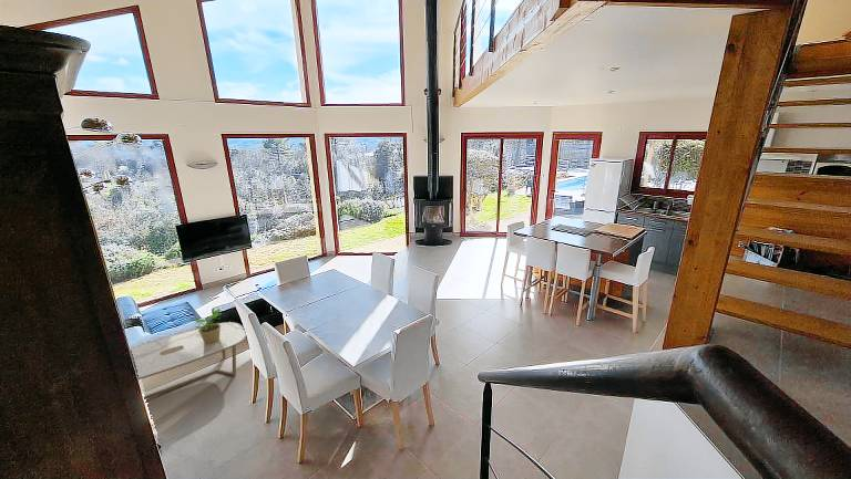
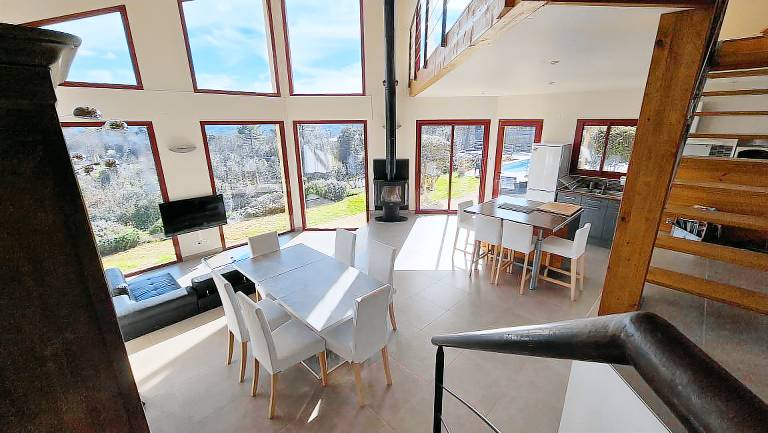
- coffee table (174, 367)
- potted plant (207, 325)
